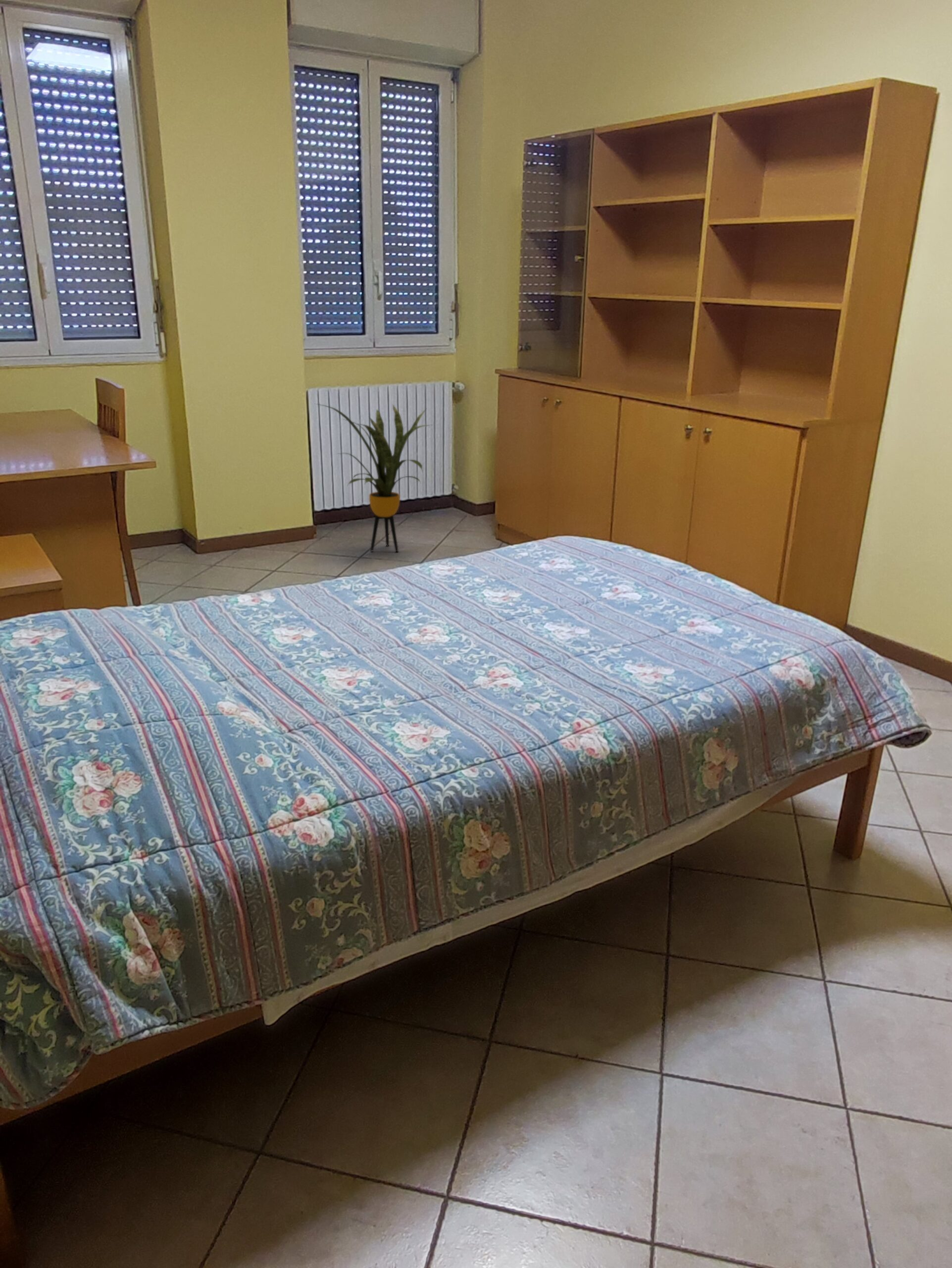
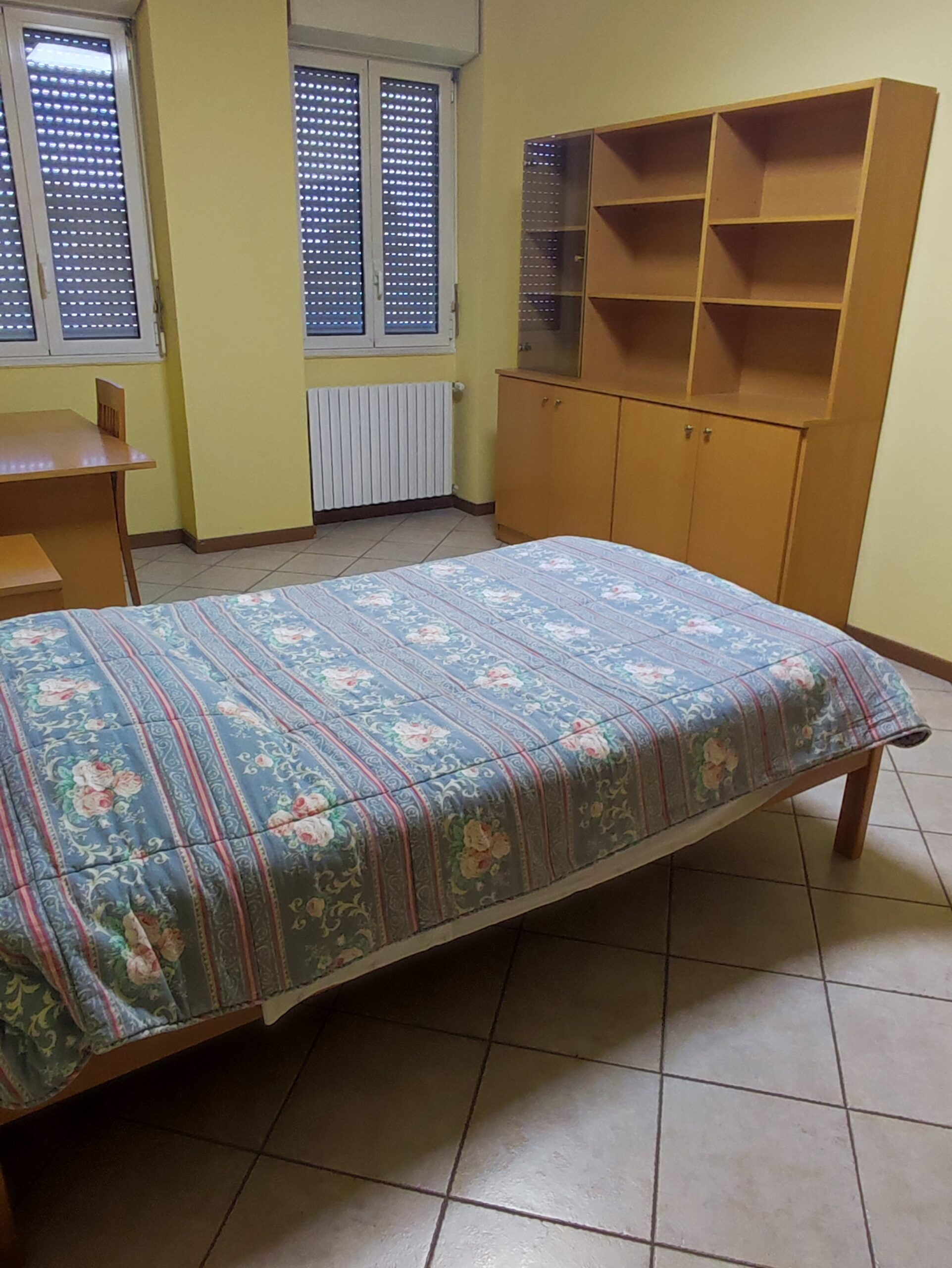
- house plant (376, 478)
